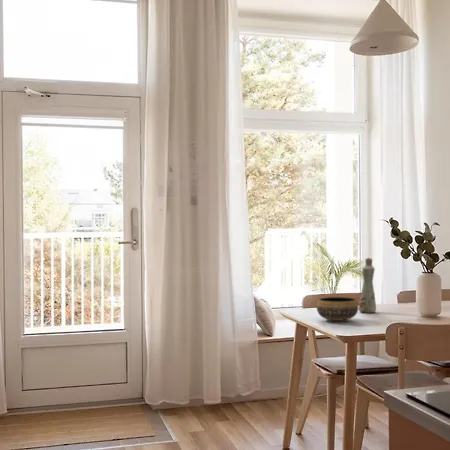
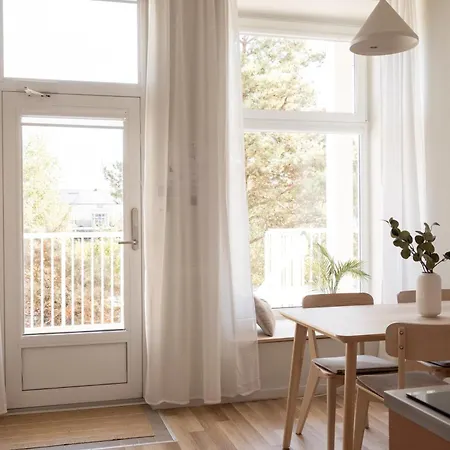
- bottle (367, 284)
- bowl (337, 309)
